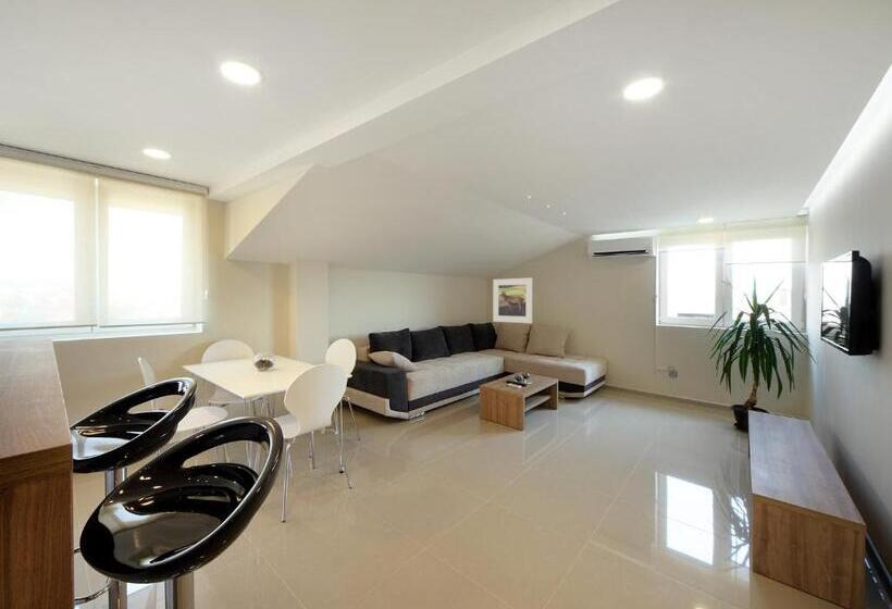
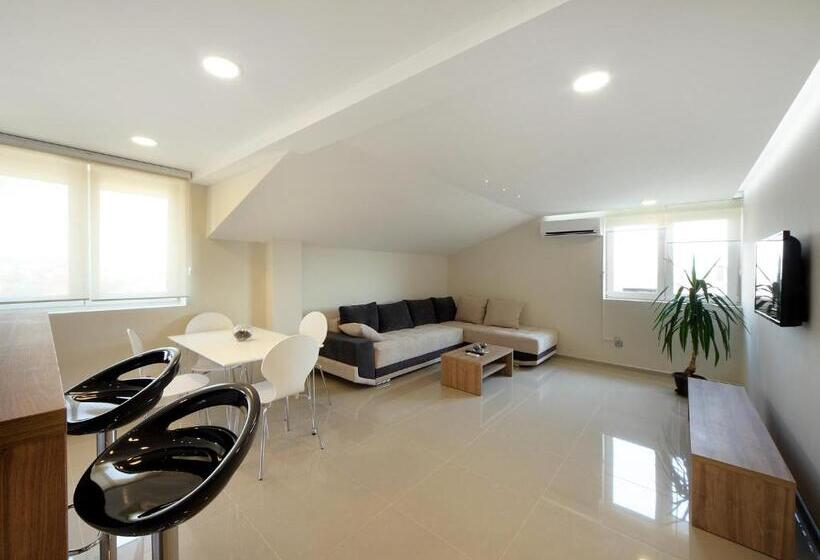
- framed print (511, 300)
